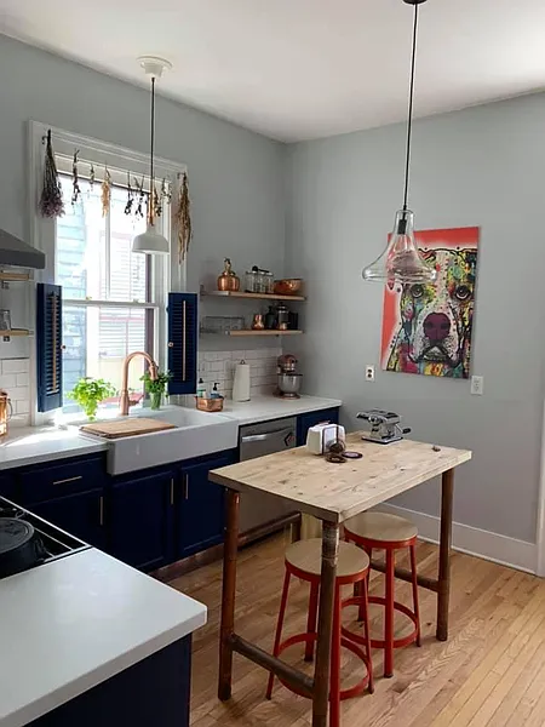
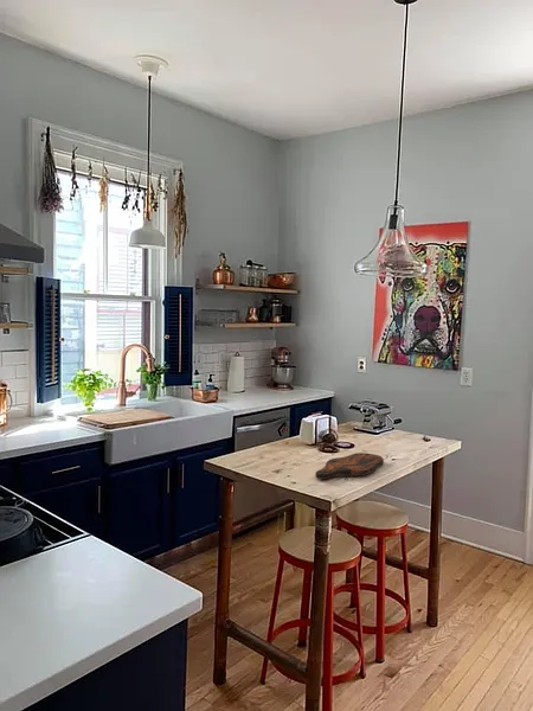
+ cutting board (351, 466)
